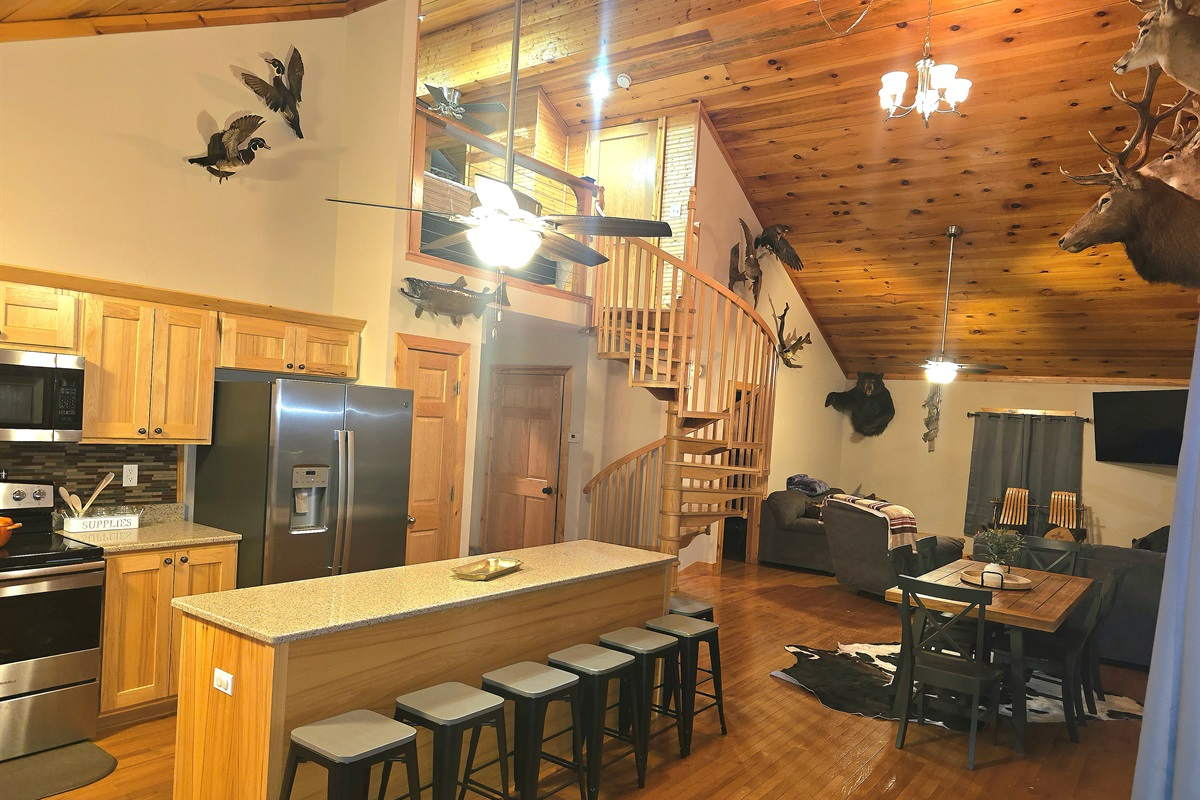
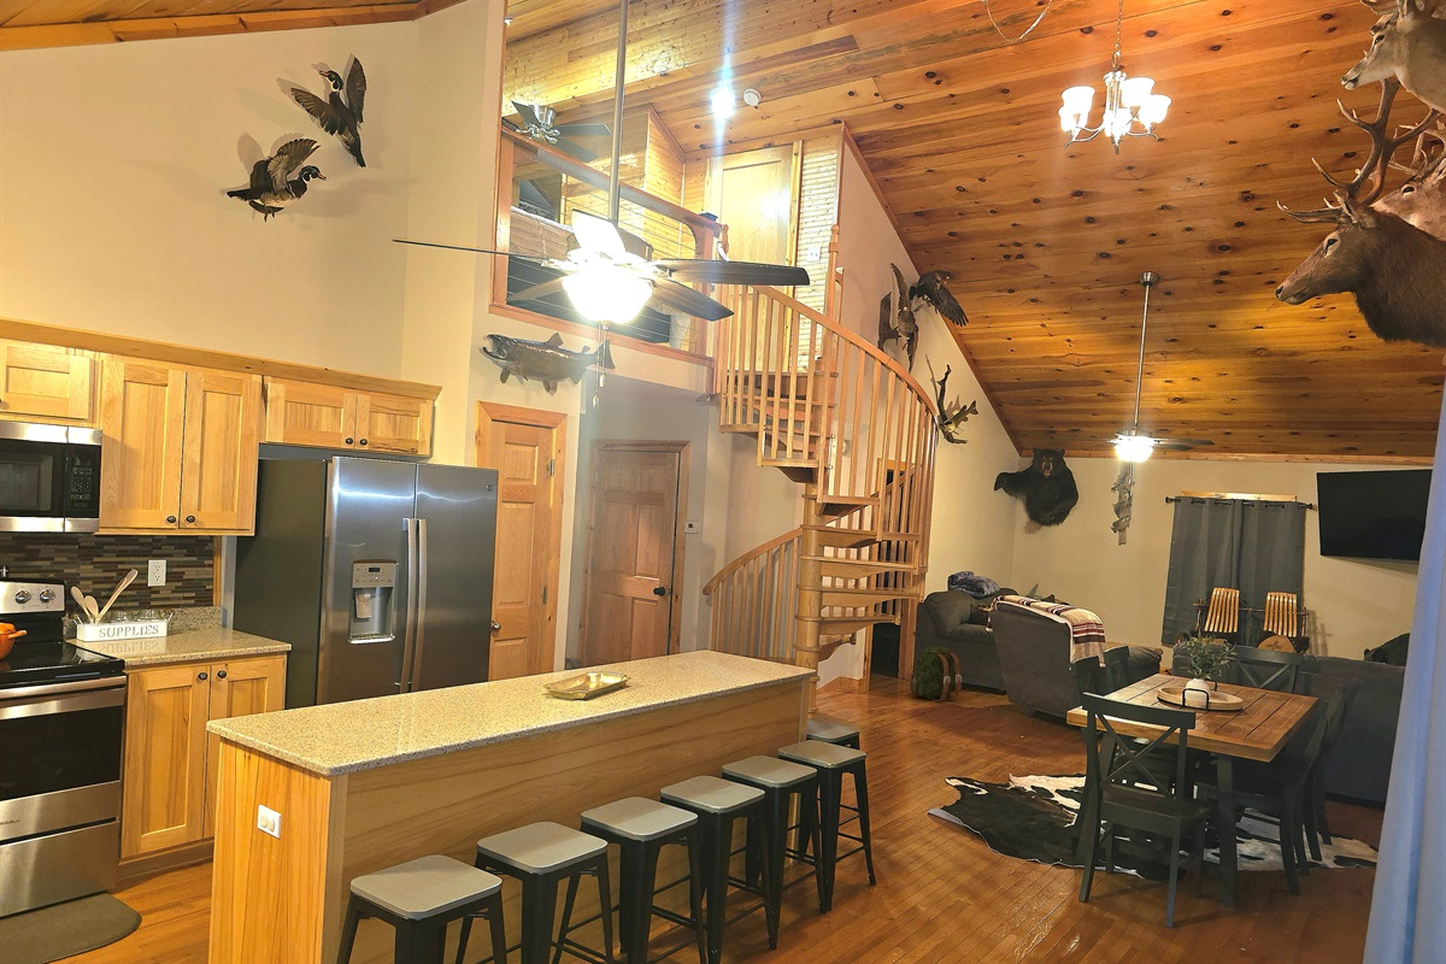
+ backpack (936, 672)
